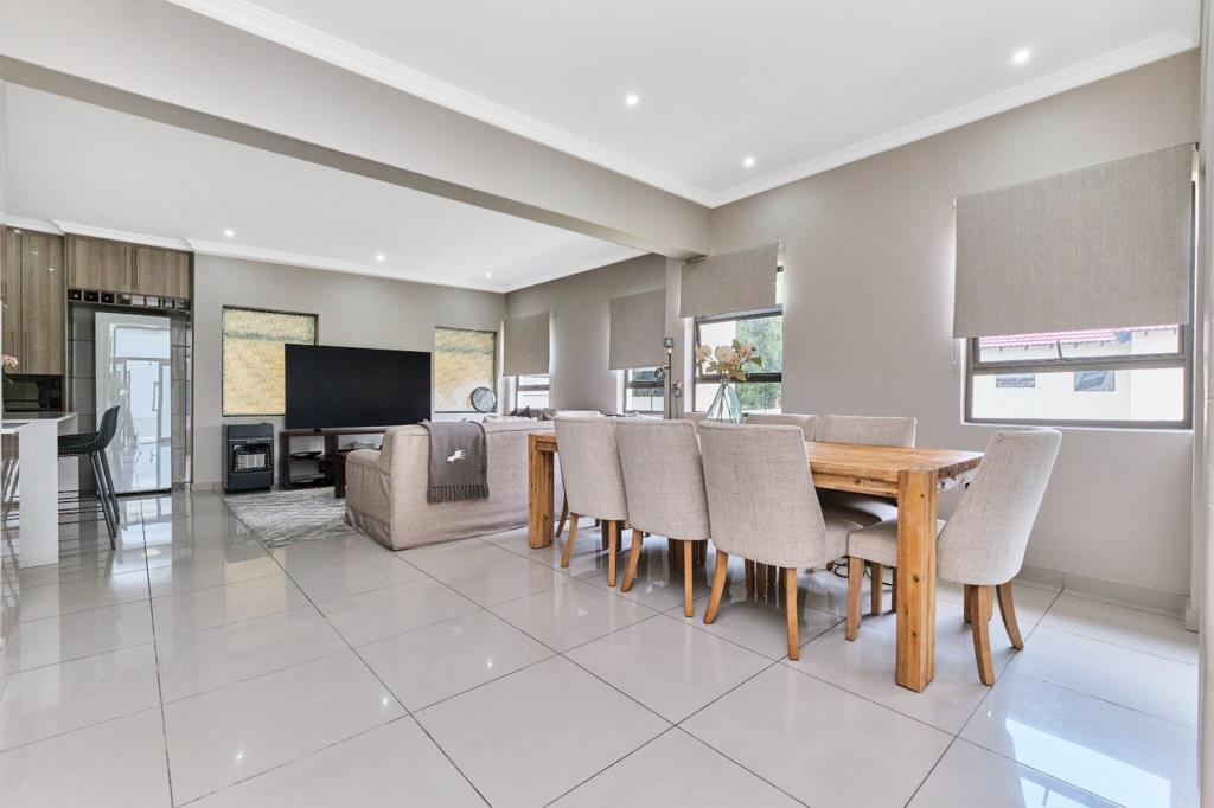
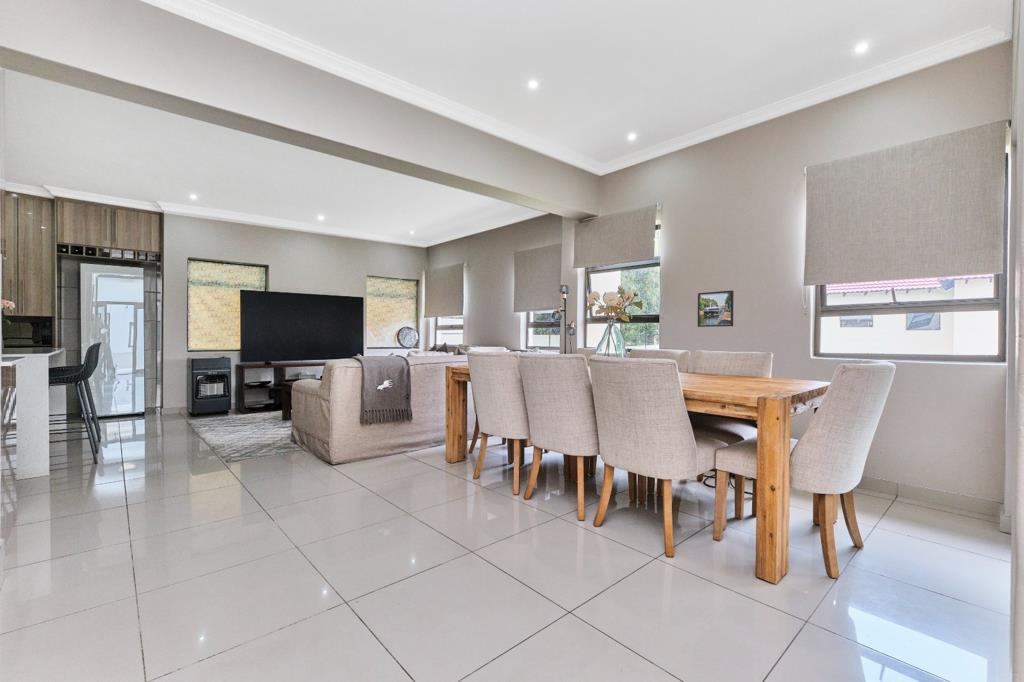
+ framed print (715, 309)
